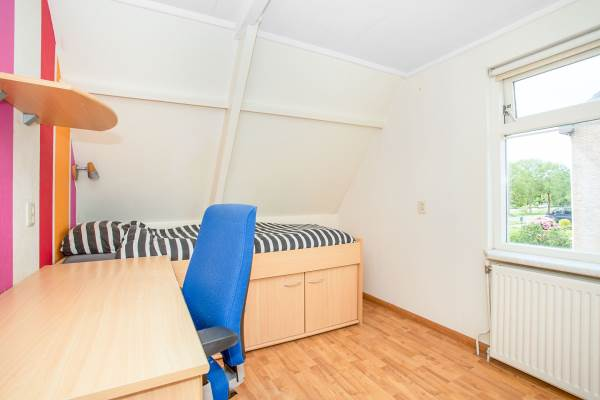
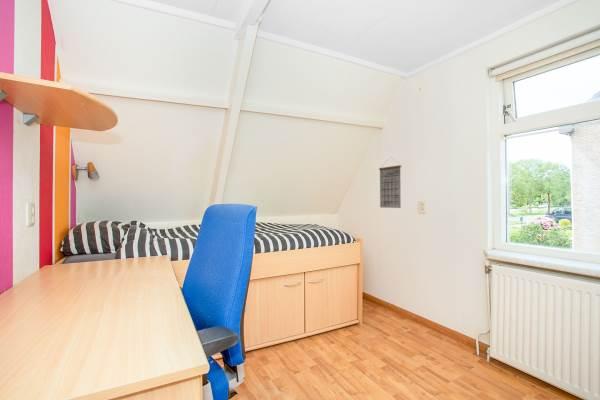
+ calendar (390, 182)
